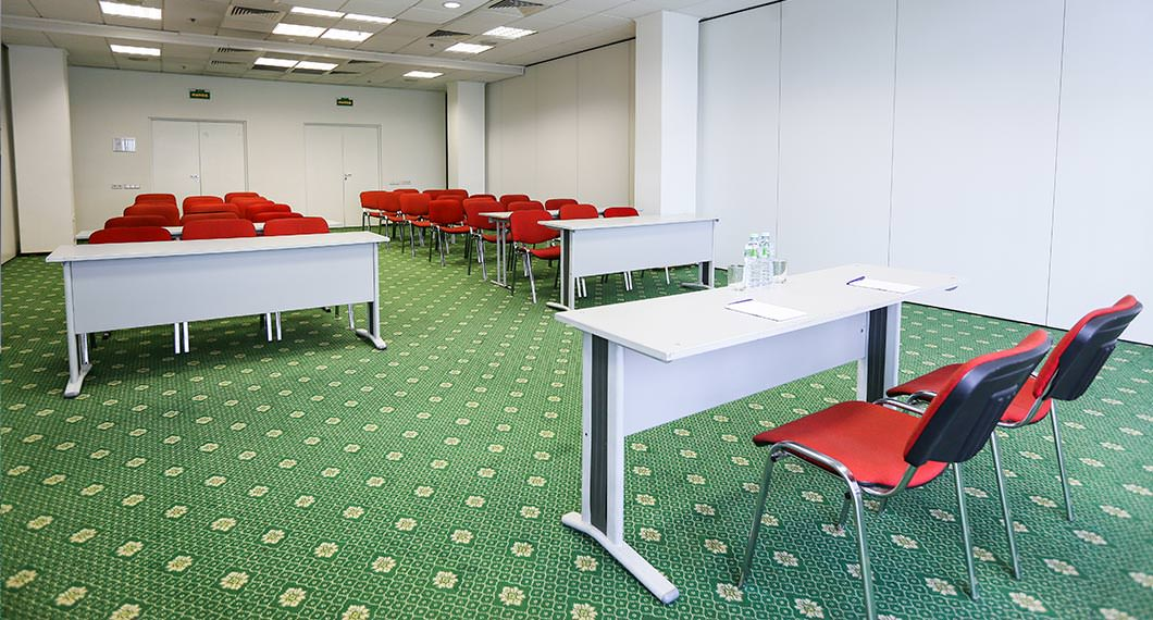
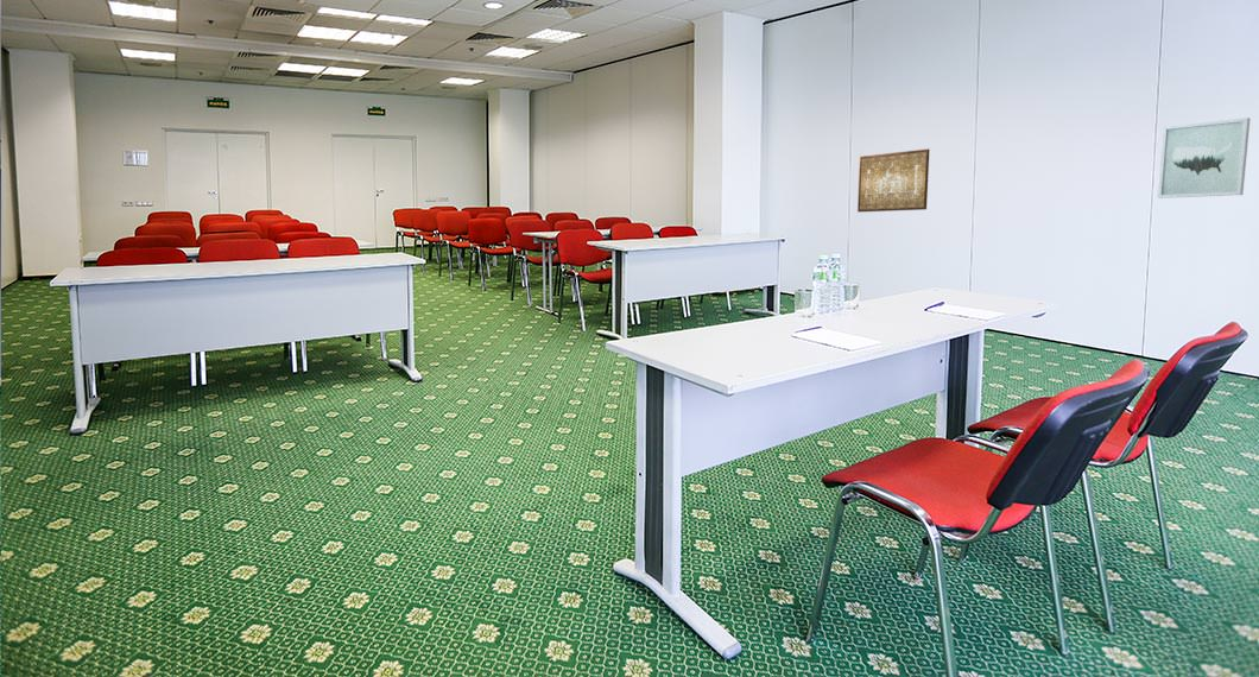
+ wall art (891, 182)
+ wall art (1202, 159)
